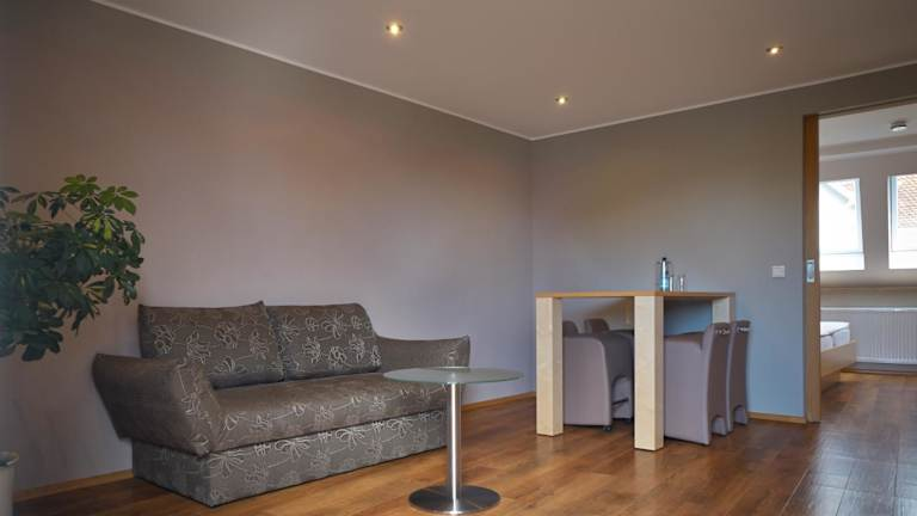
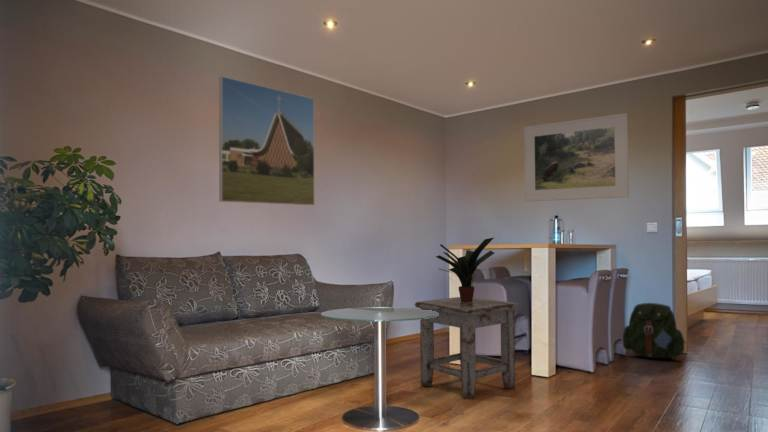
+ backpack (654, 330)
+ potted plant (467, 269)
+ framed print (270, 145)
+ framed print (573, 159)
+ stool (467, 344)
